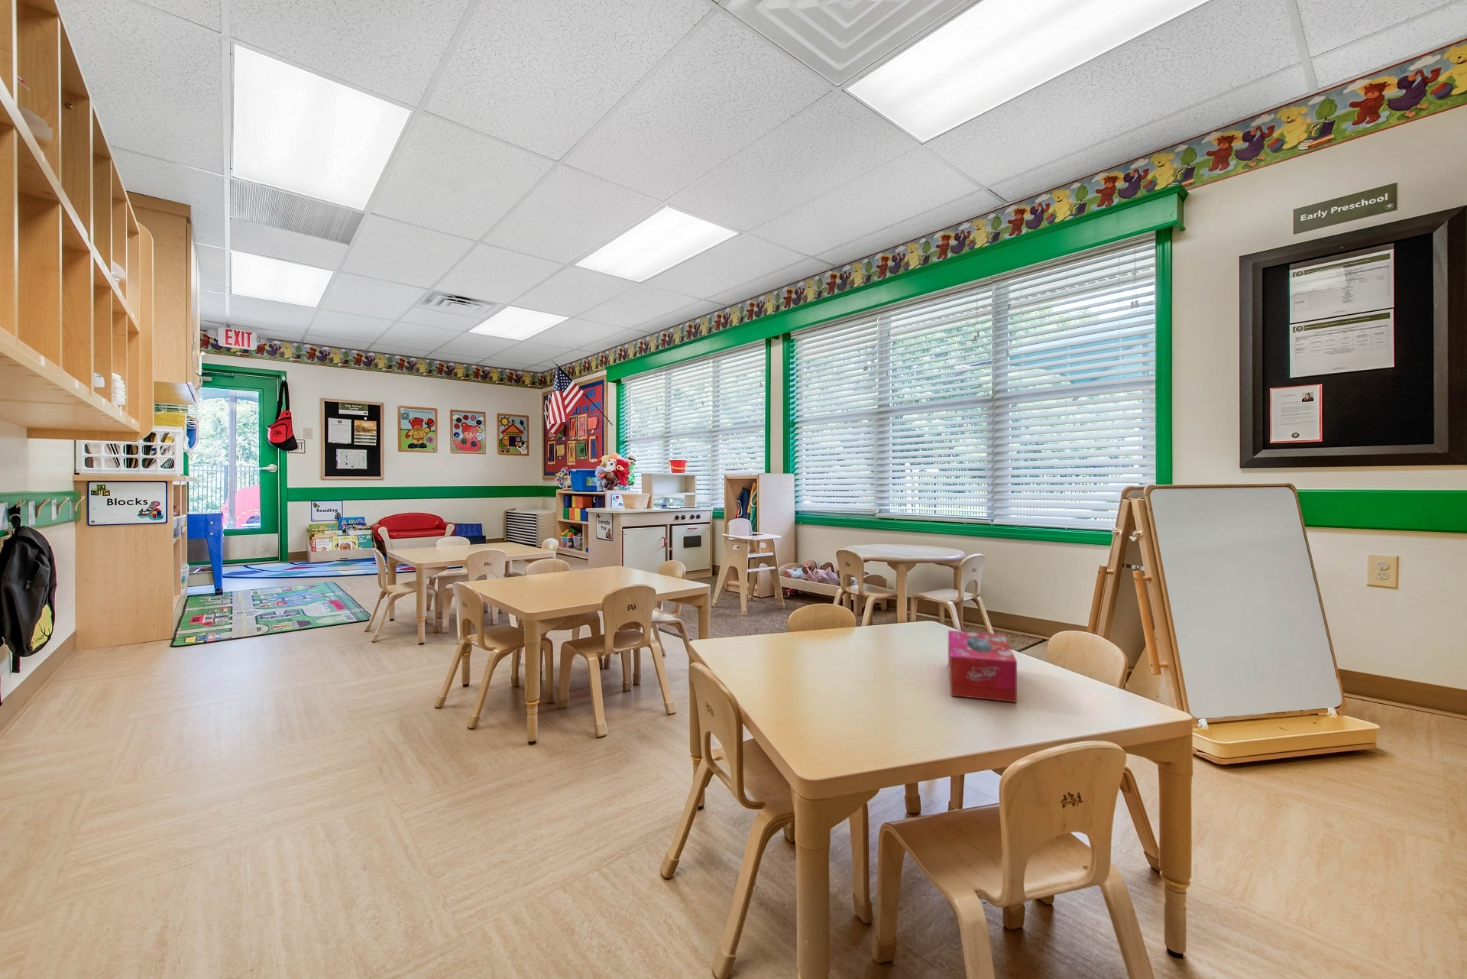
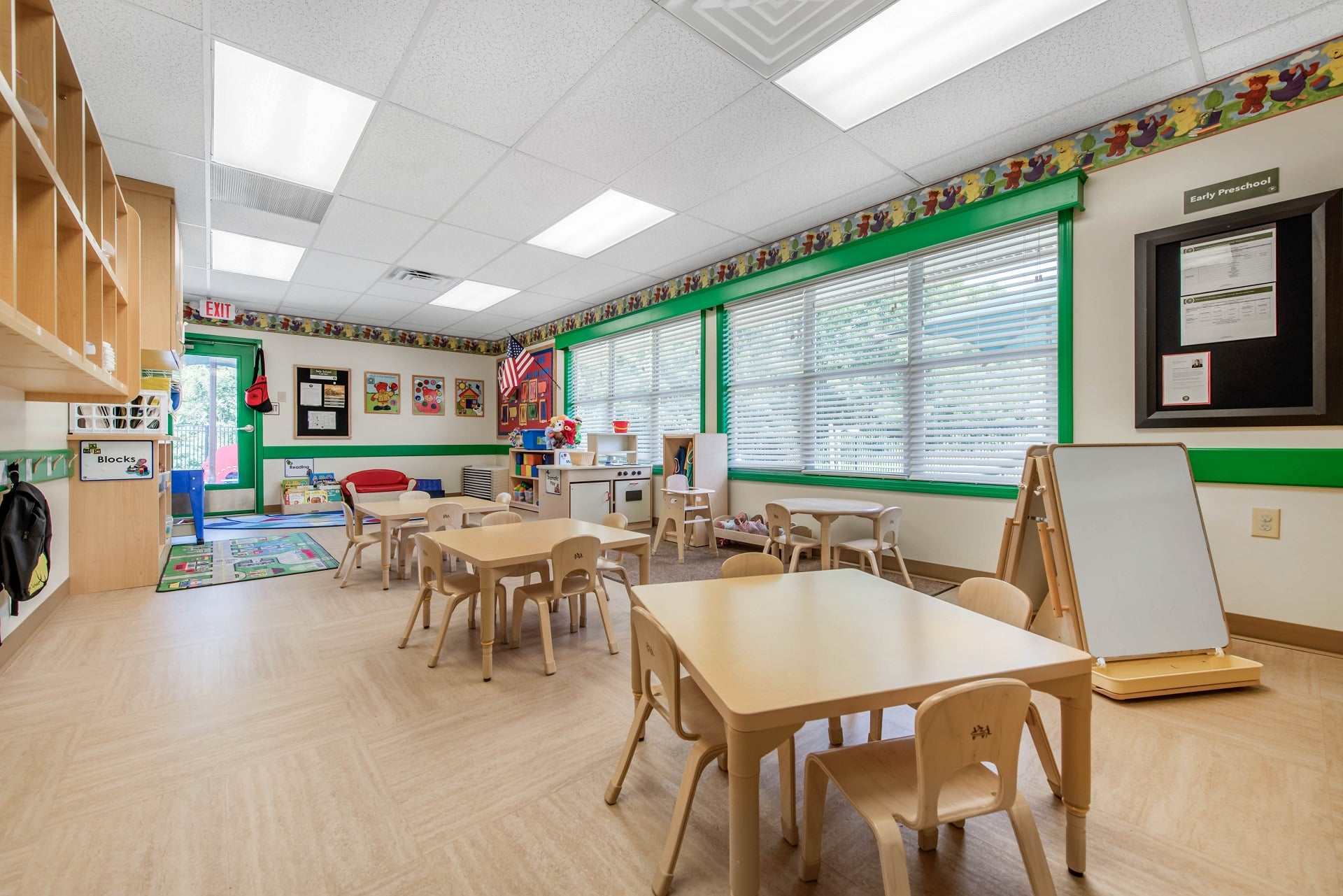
- tissue box (979, 662)
